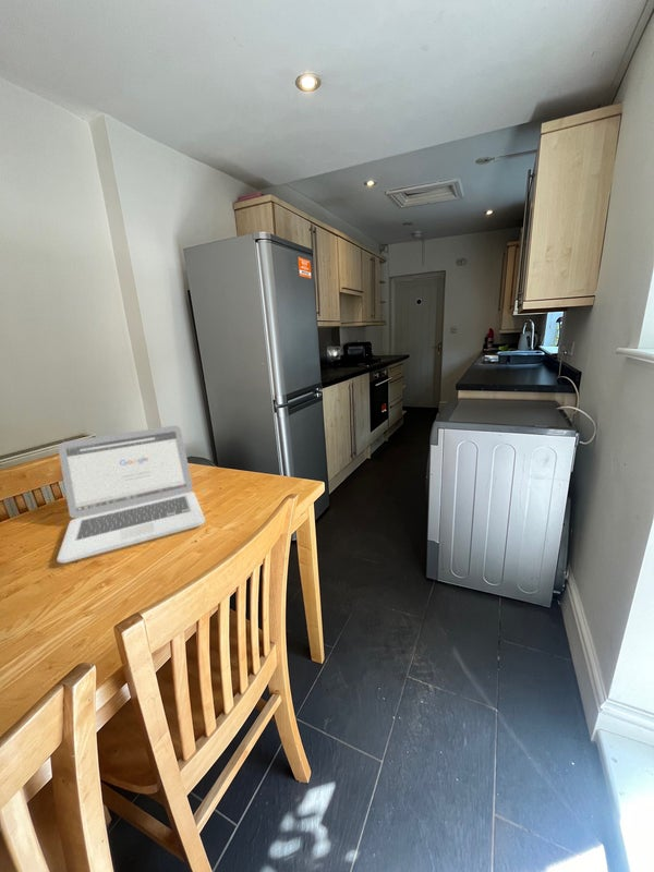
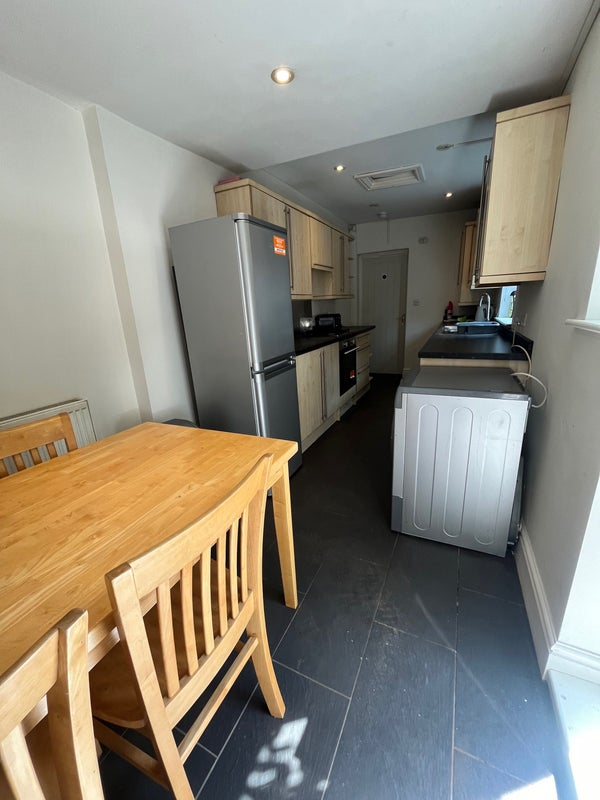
- laptop (130, 483)
